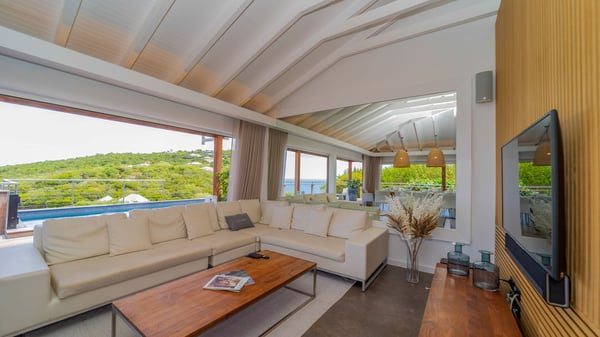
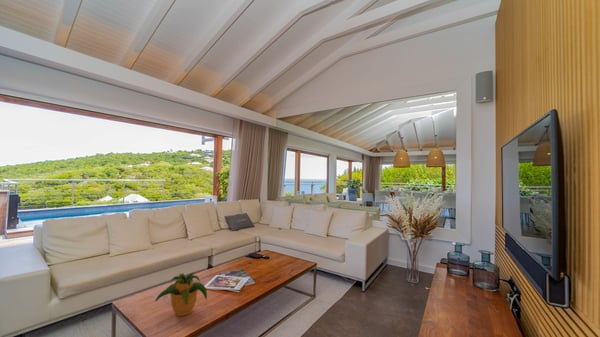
+ potted plant (181, 292)
